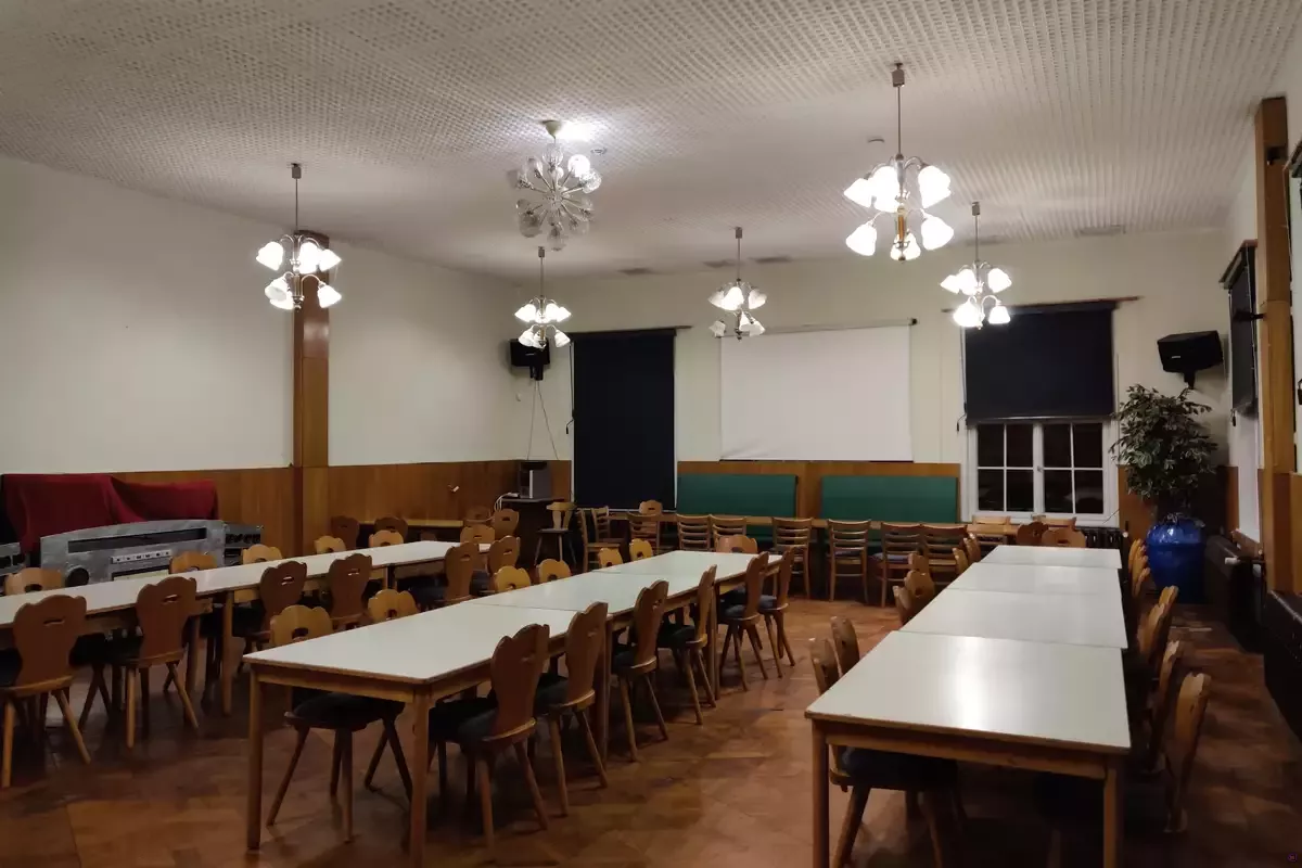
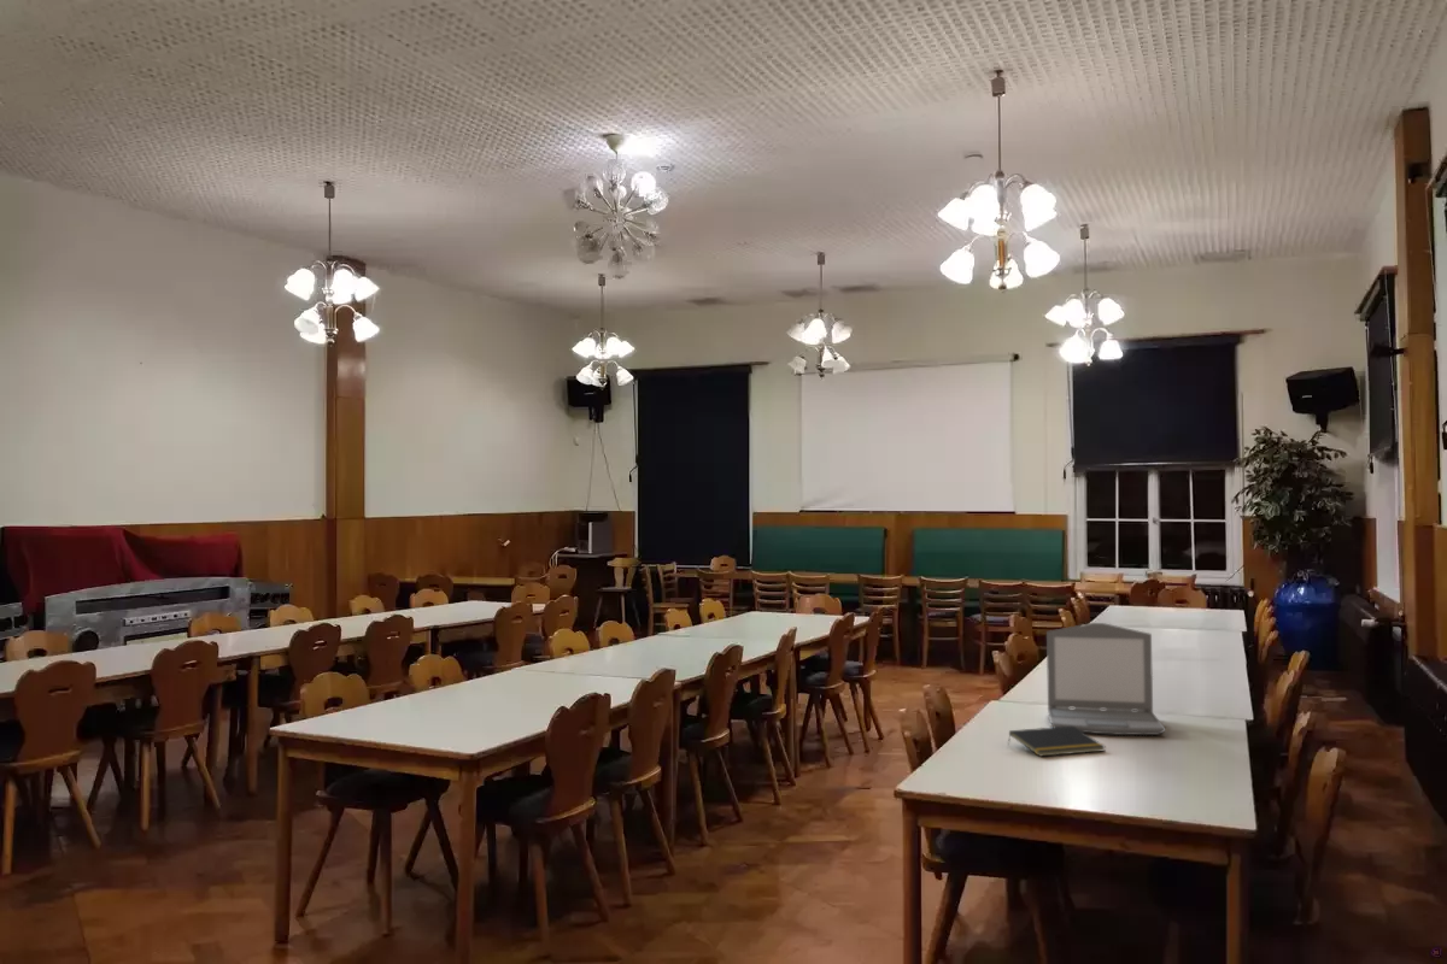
+ laptop (1102, 676)
+ notepad (1056, 740)
